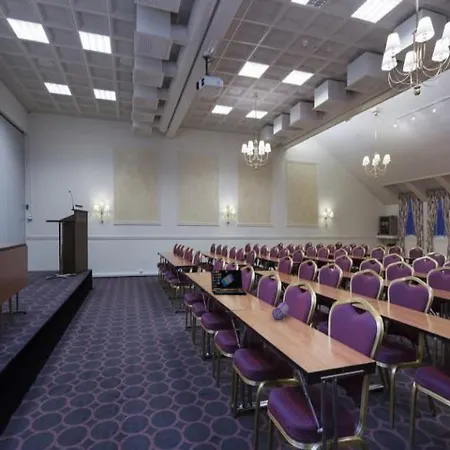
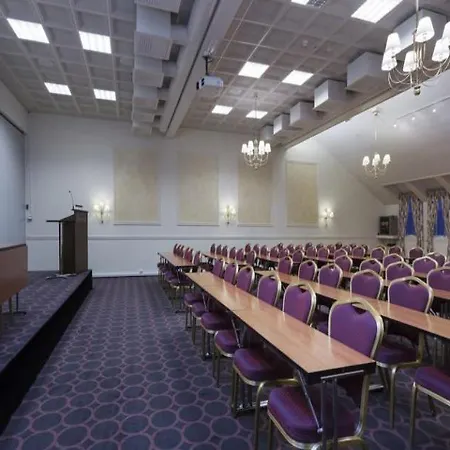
- laptop (228, 281)
- pencil case (280, 310)
